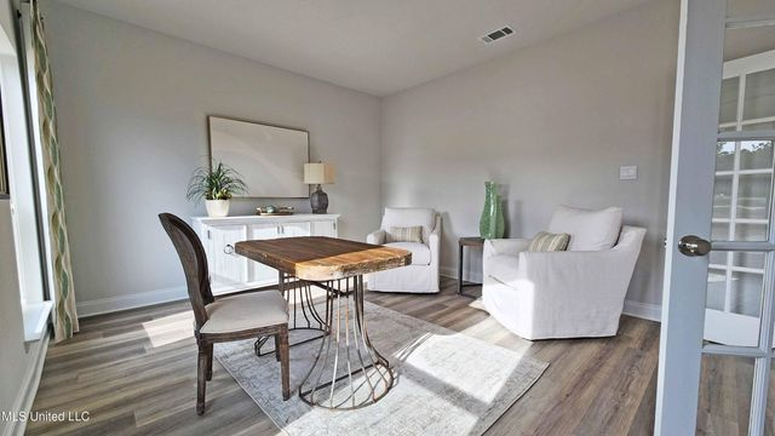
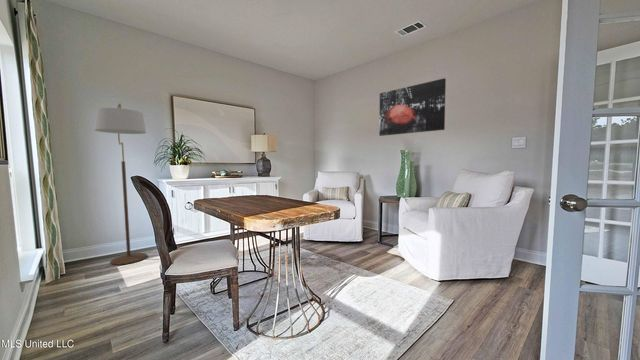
+ wall art (409, 110)
+ floor lamp (124, 182)
